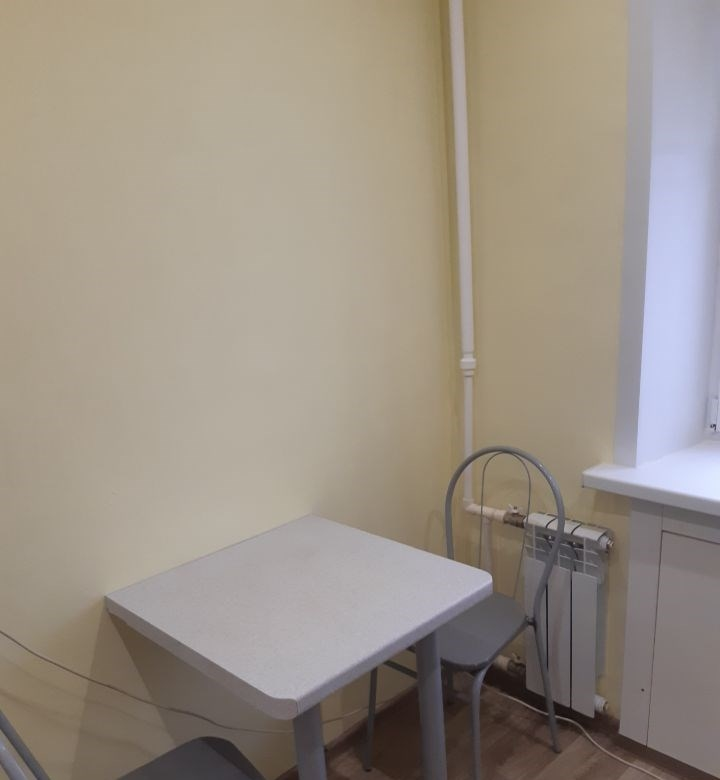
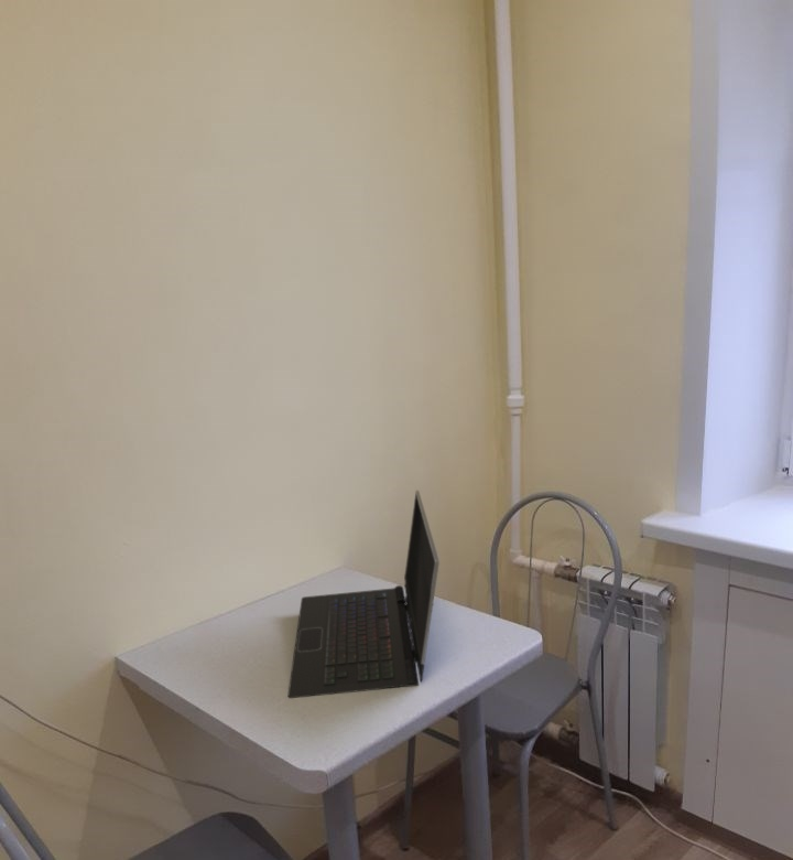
+ laptop computer (360, 591)
